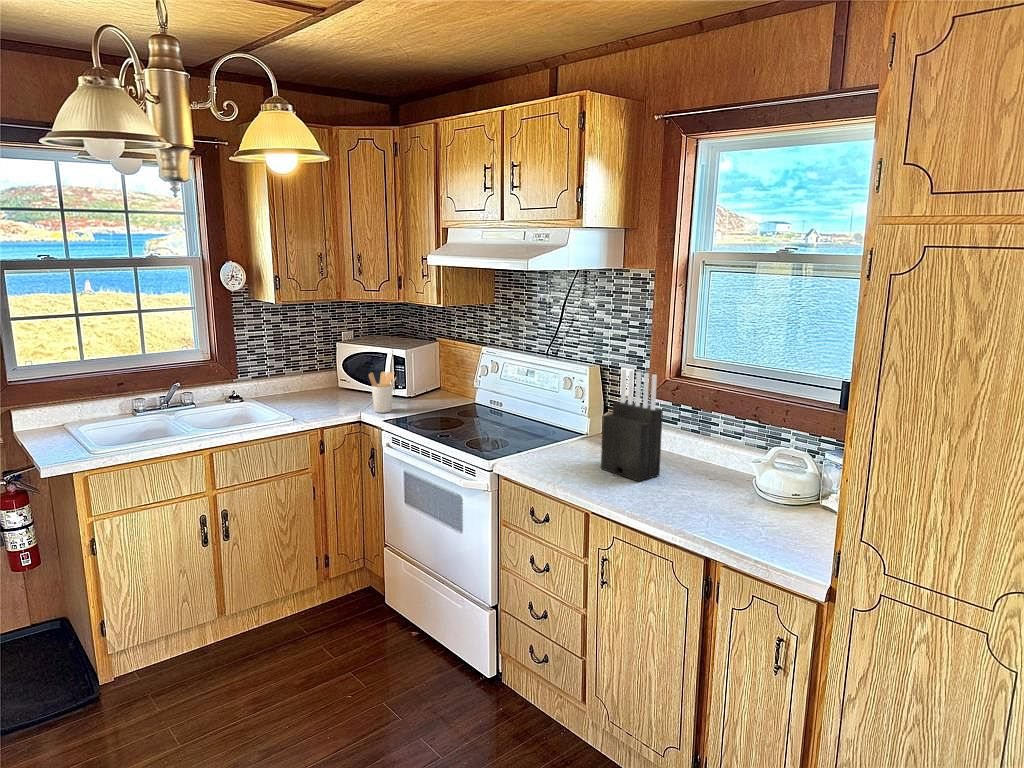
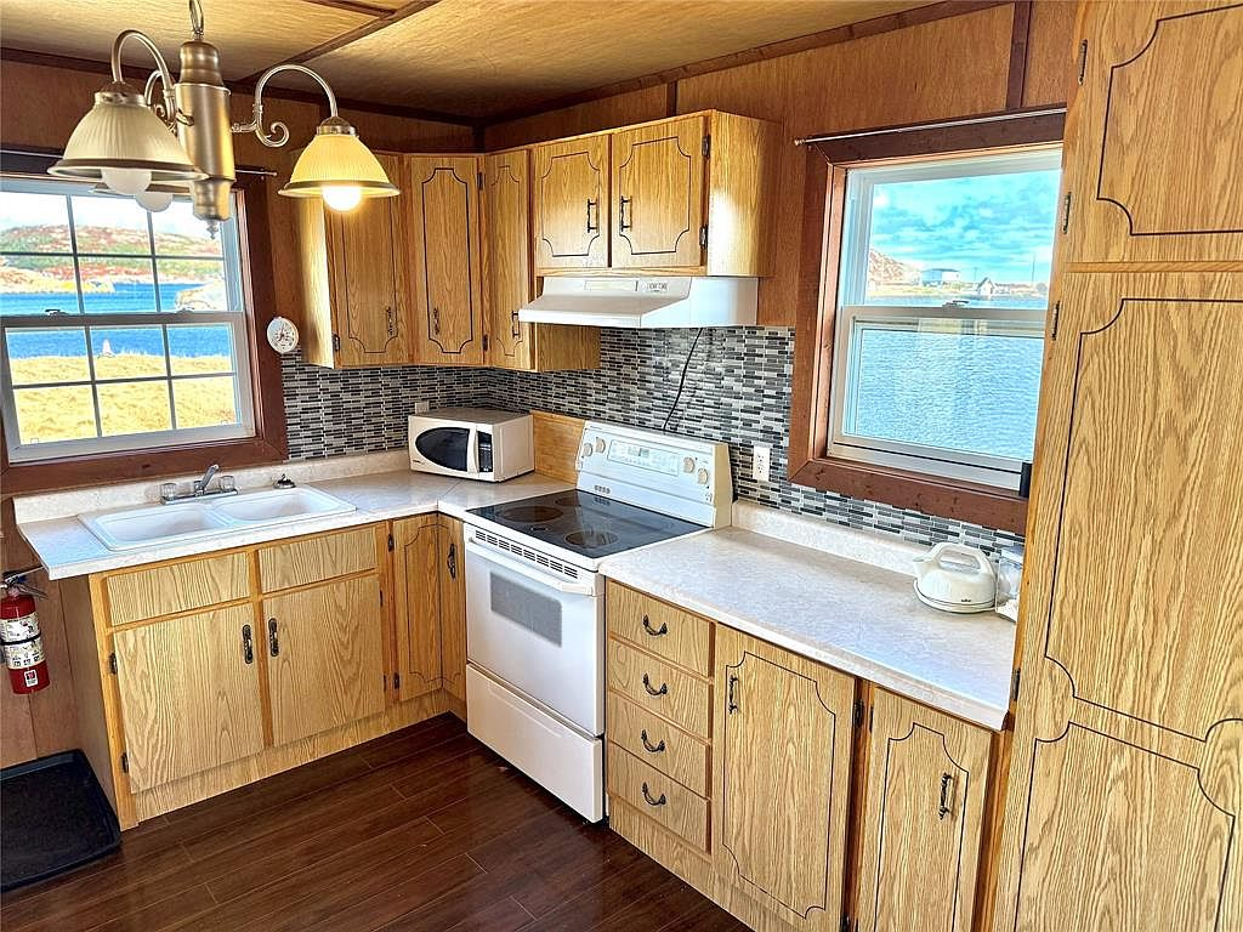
- utensil holder (384, 390)
- knife block (629, 423)
